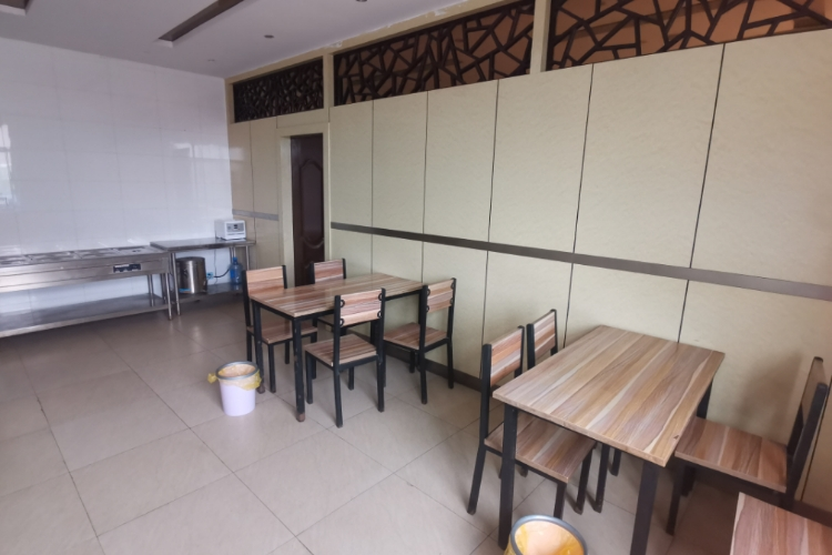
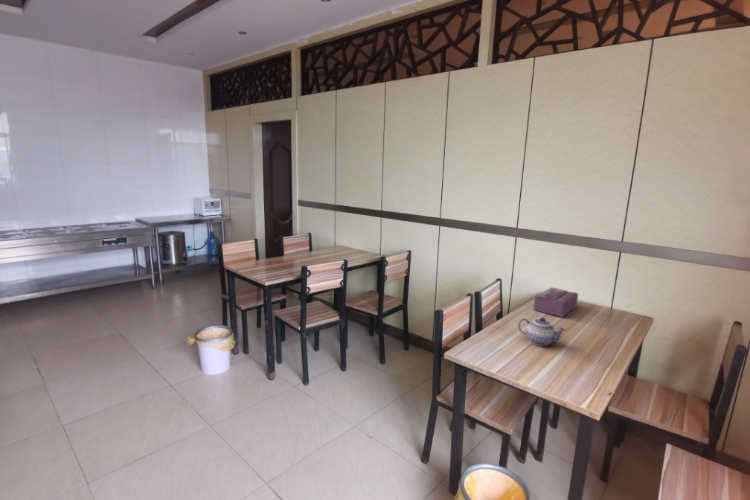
+ tissue box (556, 301)
+ teapot (540, 329)
